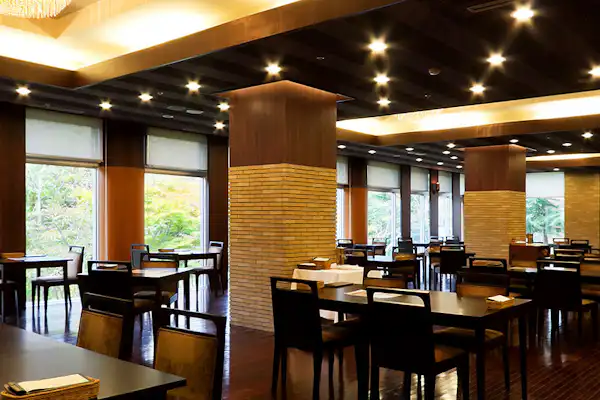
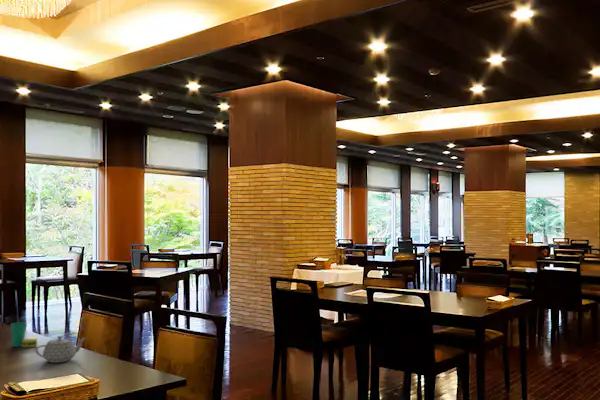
+ cup (24, 334)
+ teapot (61, 347)
